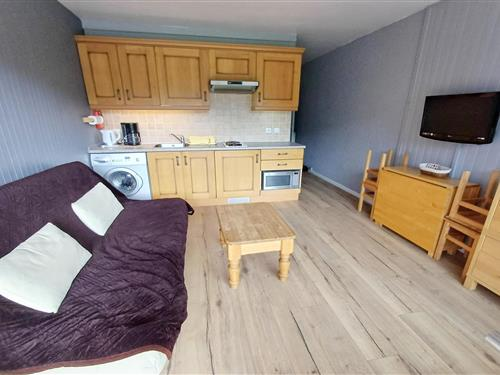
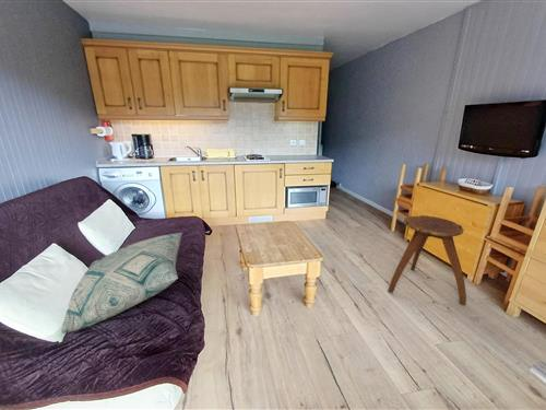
+ stool (420, 251)
+ decorative pillow (135, 273)
